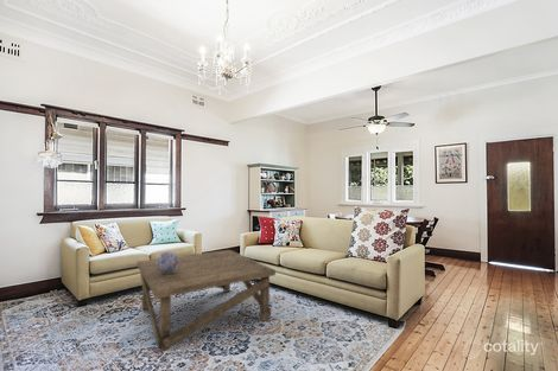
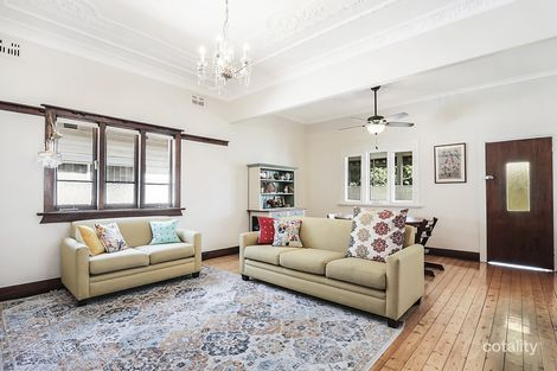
- coffee table (202, 288)
- decorative sphere (167, 262)
